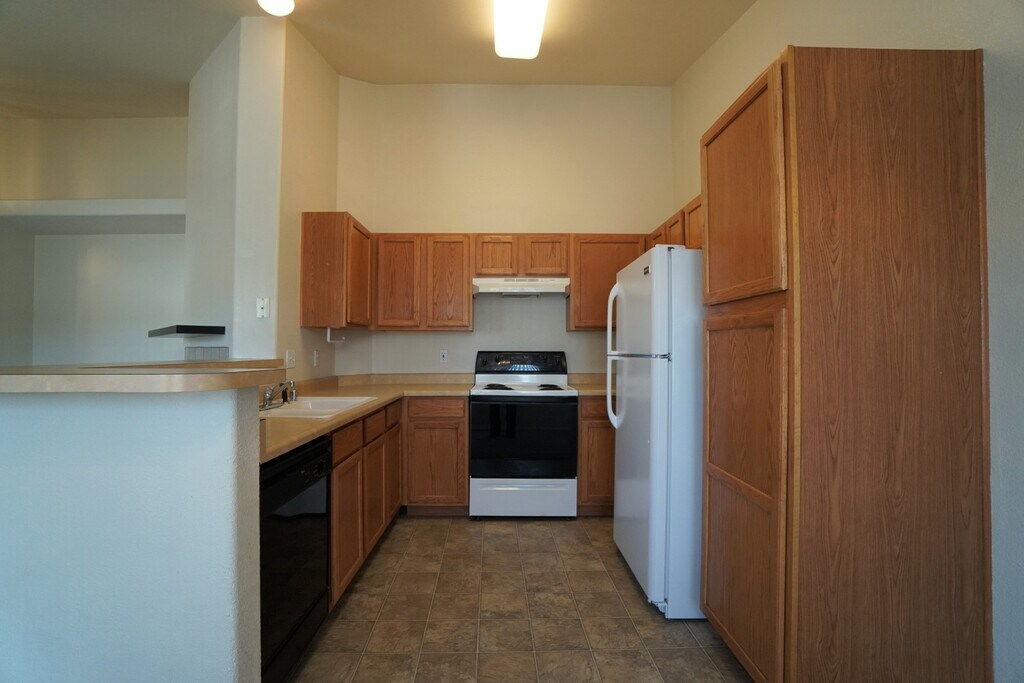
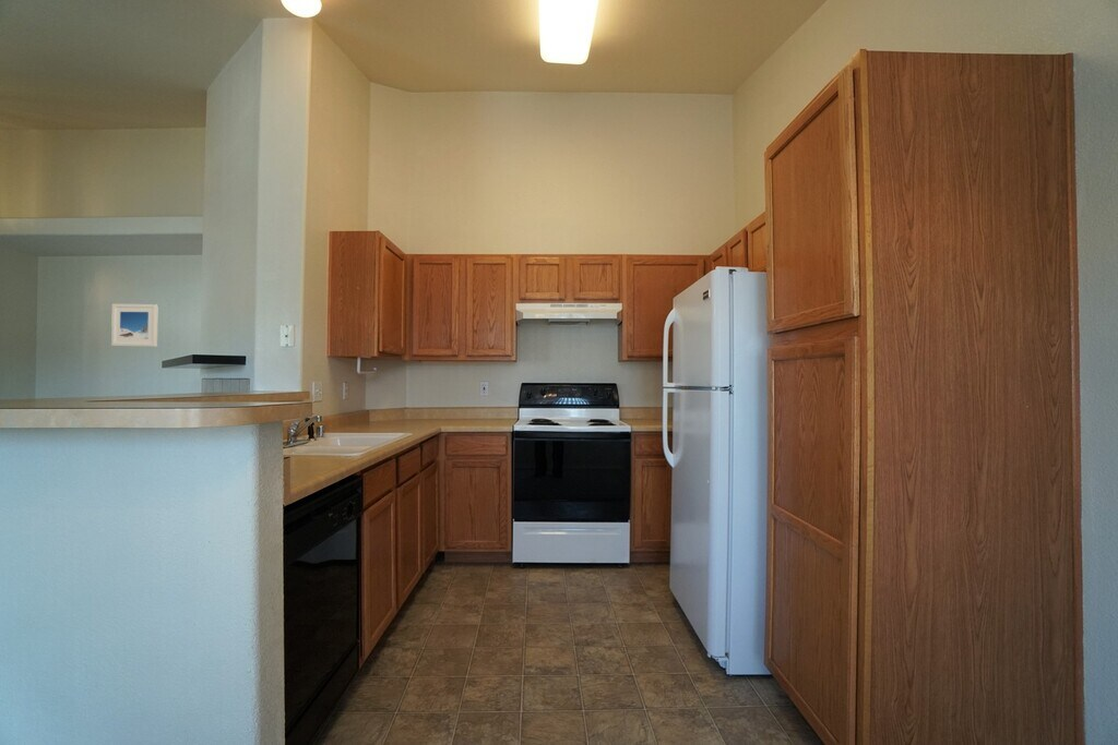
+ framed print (134, 325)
